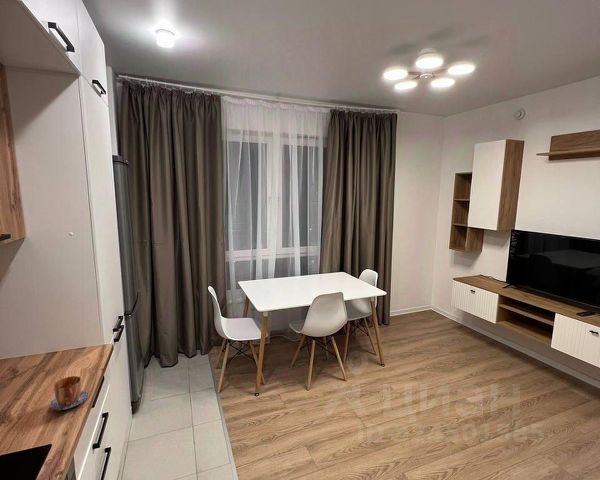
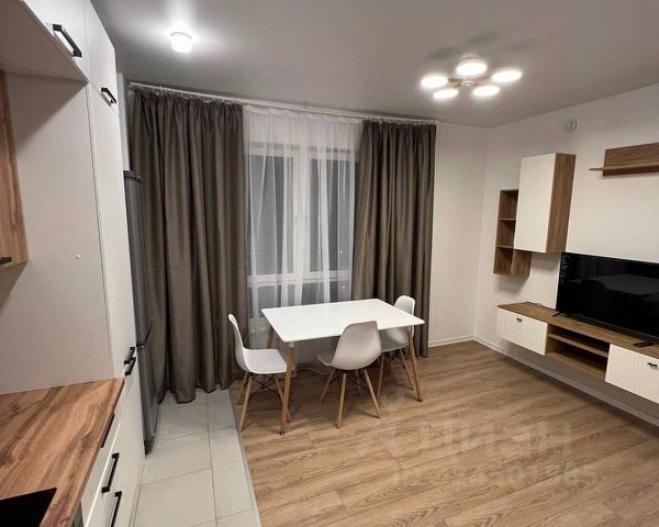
- mug (68, 392)
